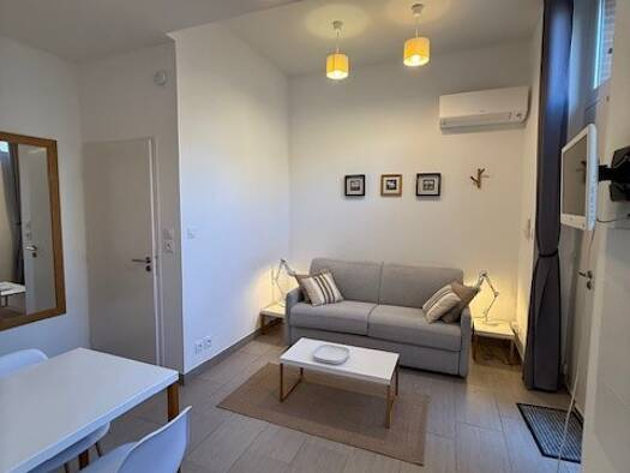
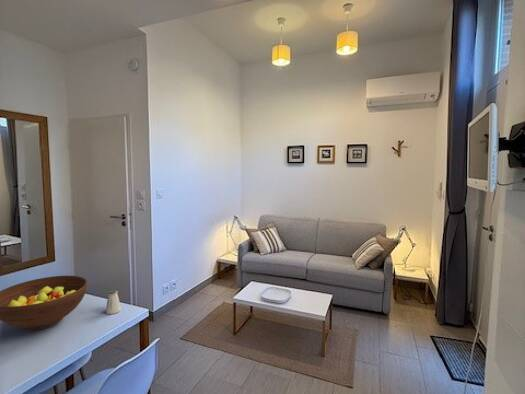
+ saltshaker (113, 300)
+ fruit bowl (43, 306)
